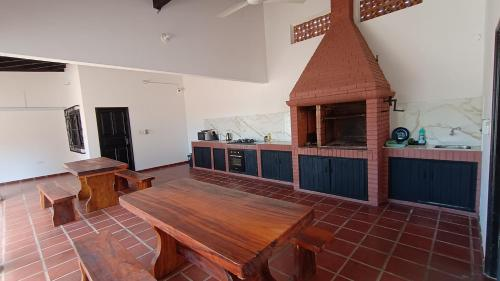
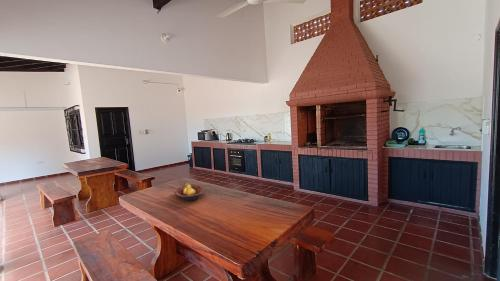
+ fruit bowl (189, 190)
